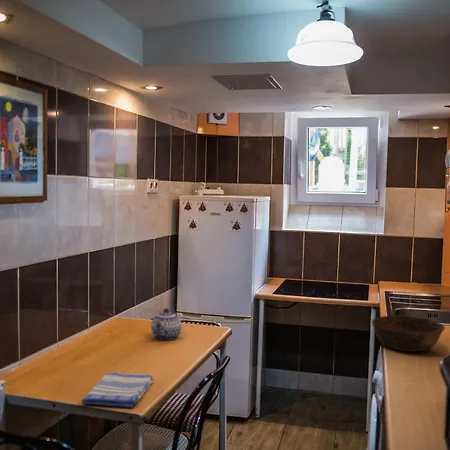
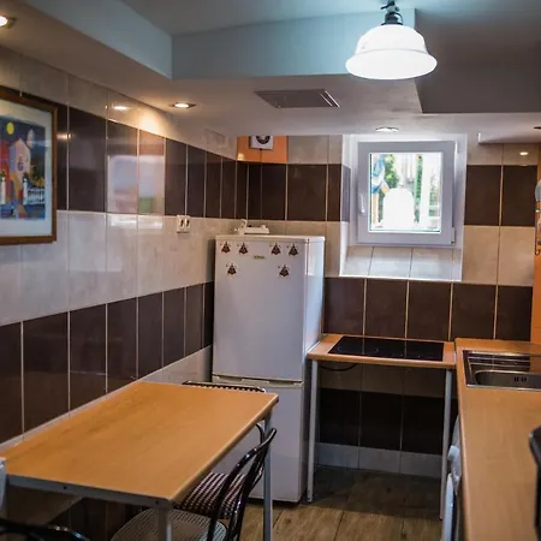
- dish towel (119, 388)
- teapot (166, 322)
- bowl (407, 334)
